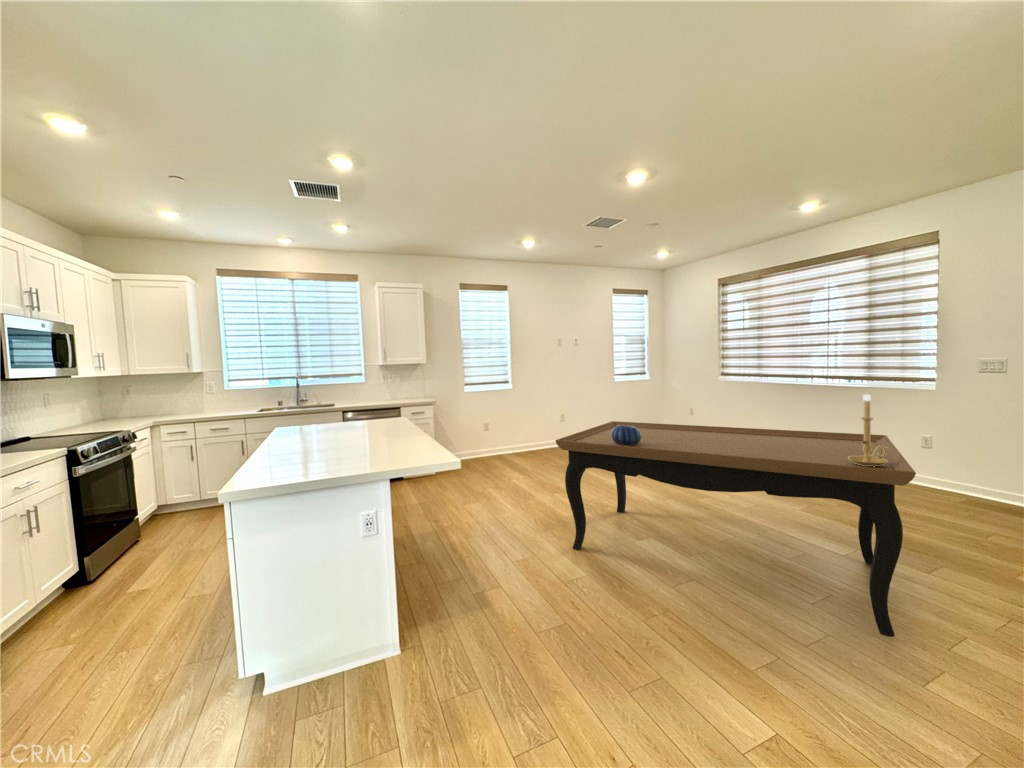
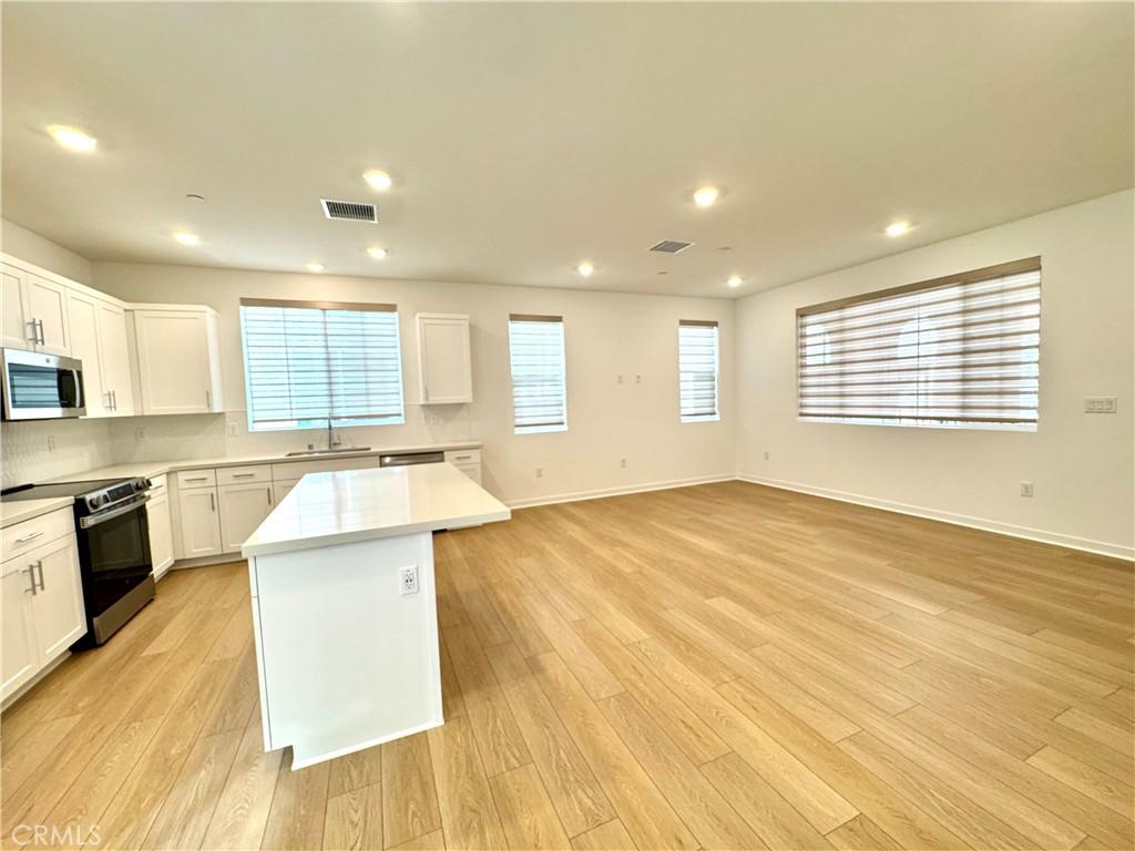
- candle holder (867, 429)
- dining table (712, 490)
- decorative bowl (626, 434)
